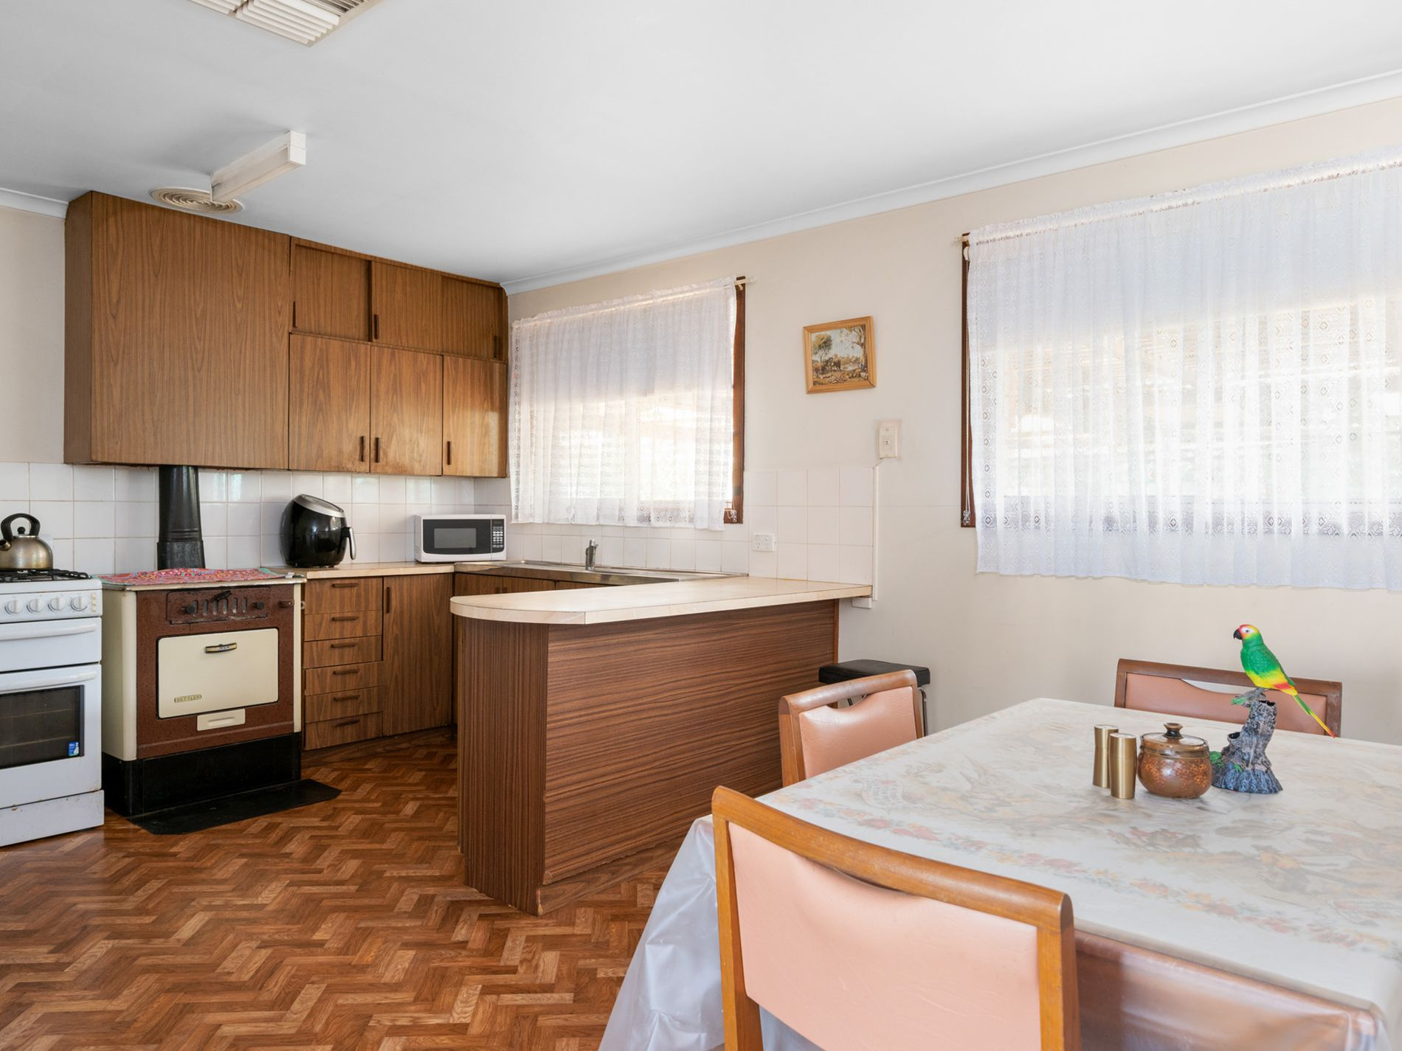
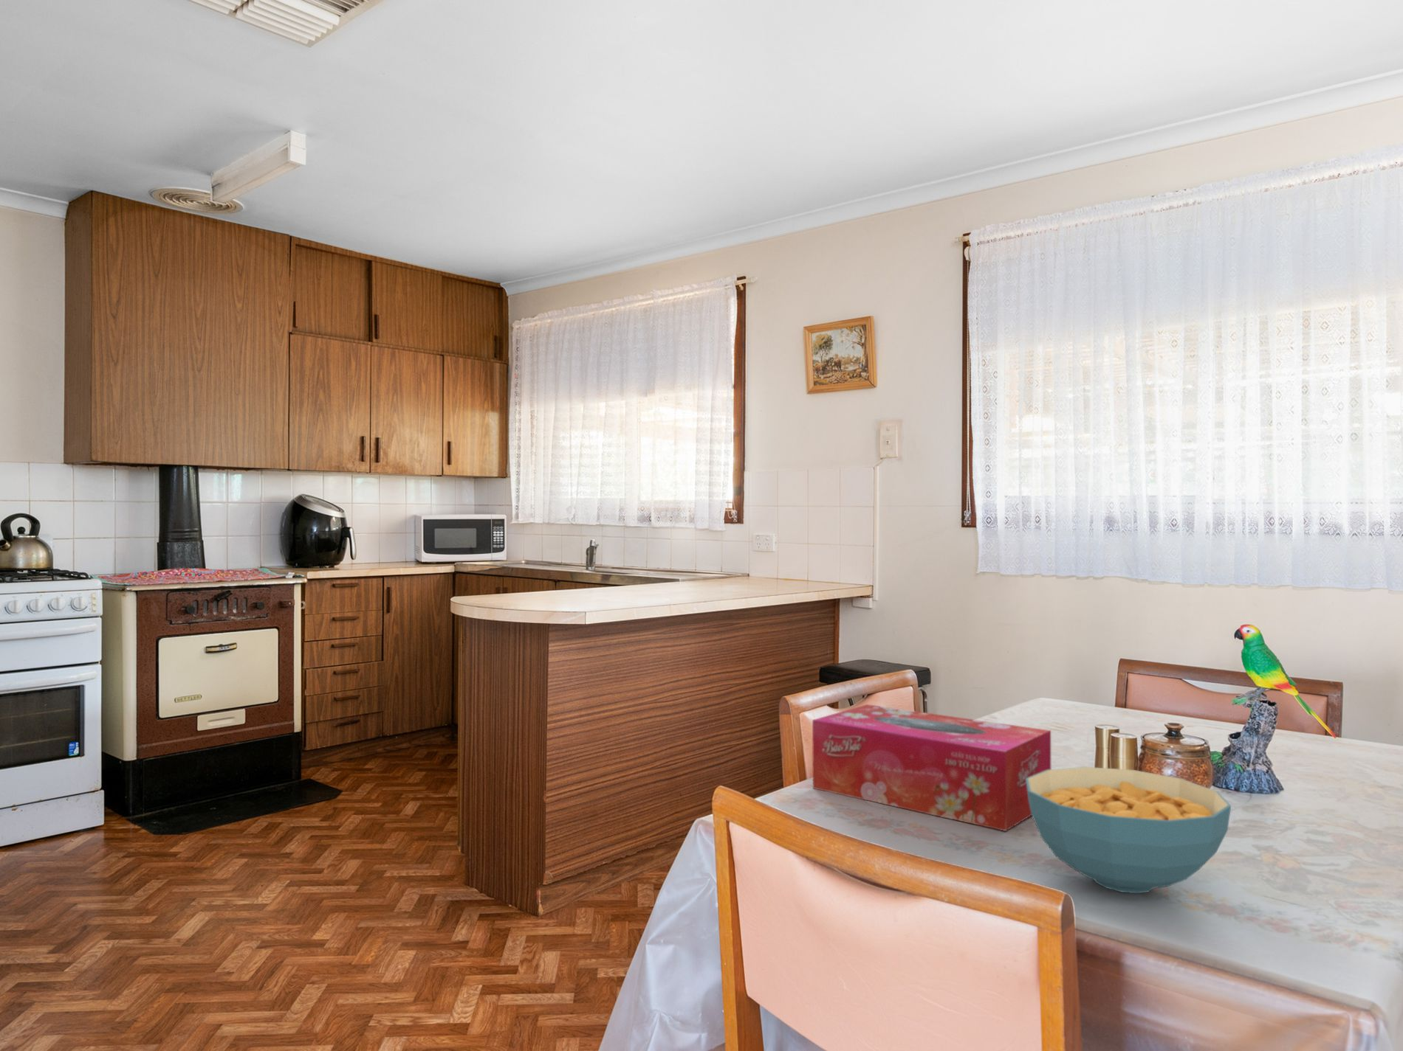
+ cereal bowl (1124, 837)
+ tissue box (928, 760)
